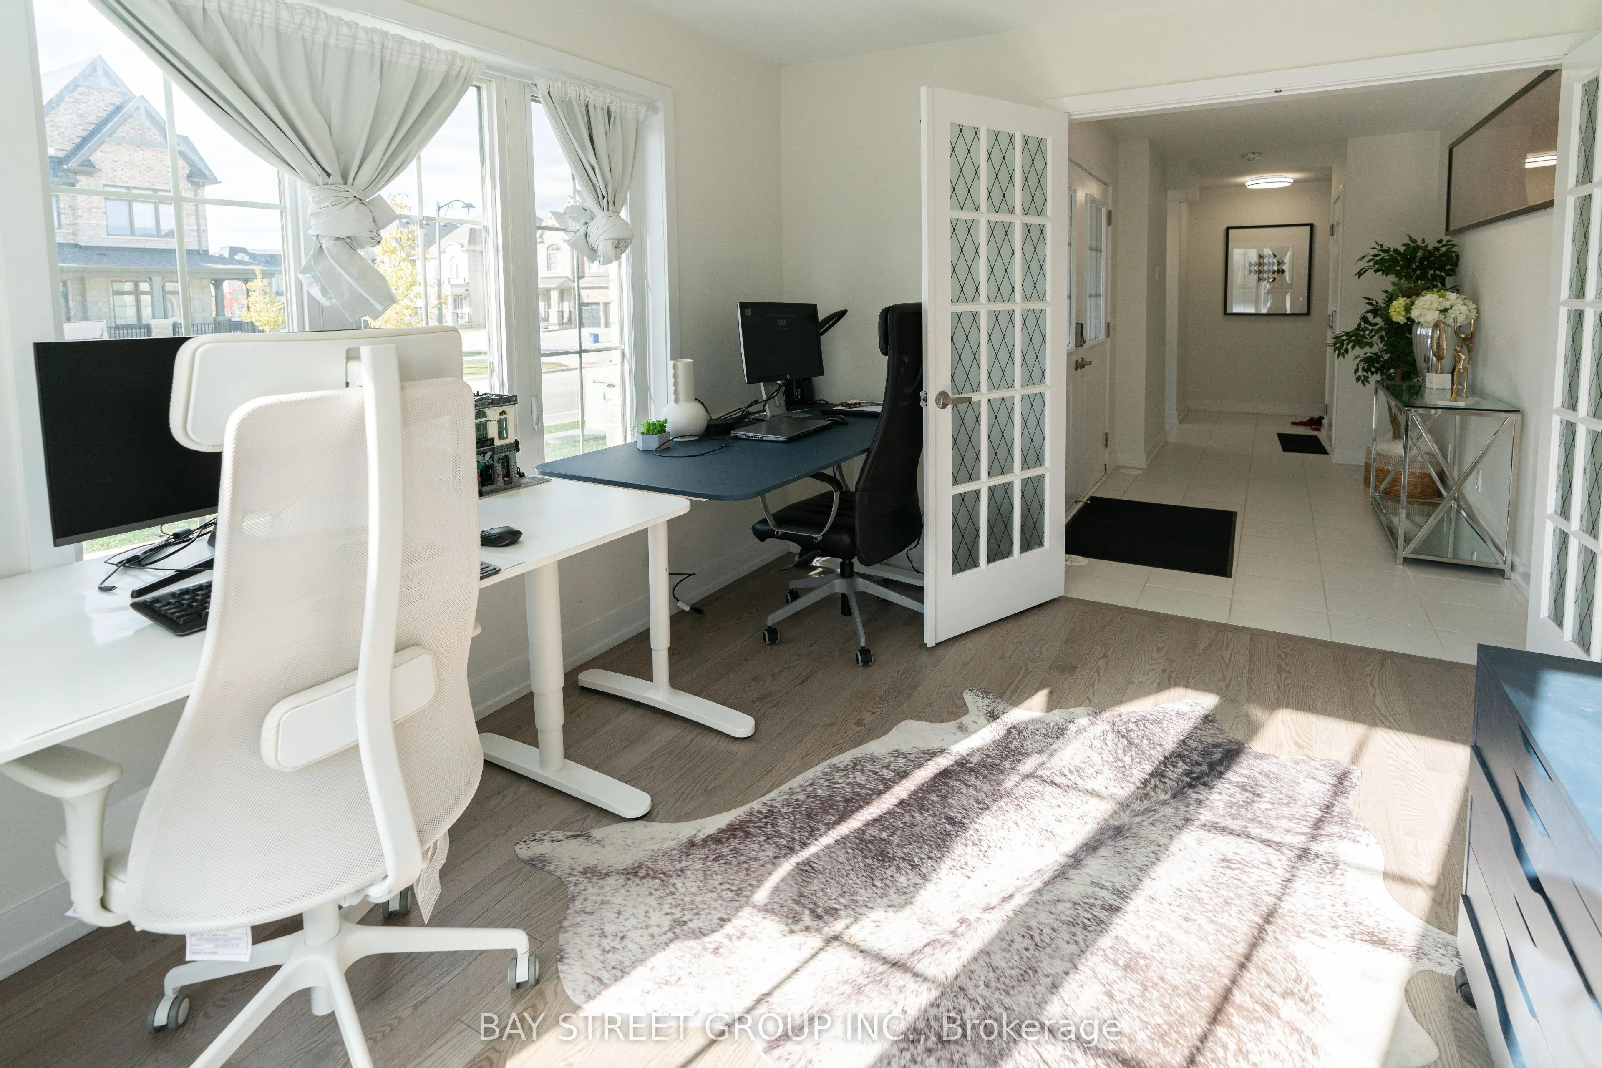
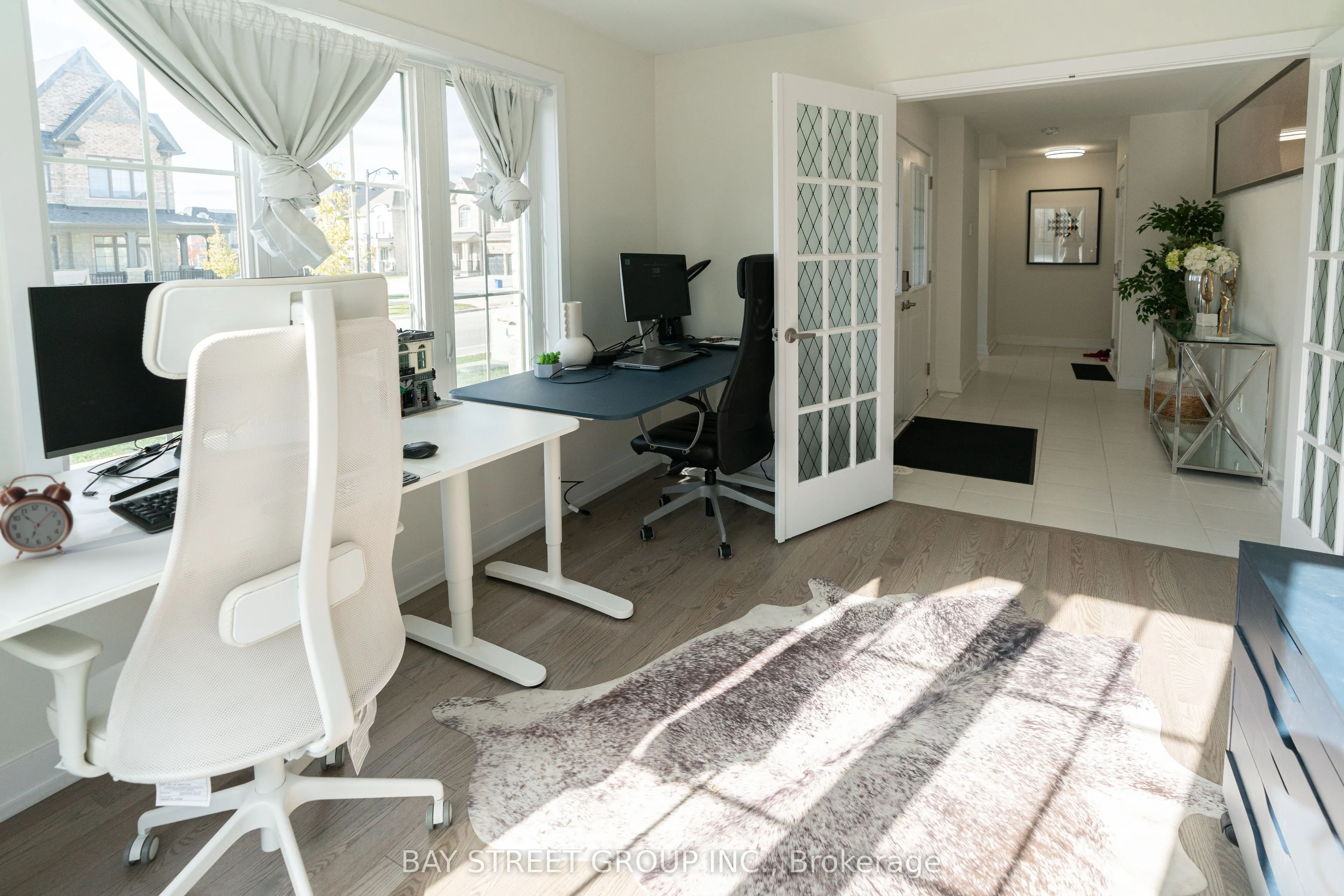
+ alarm clock (37, 515)
